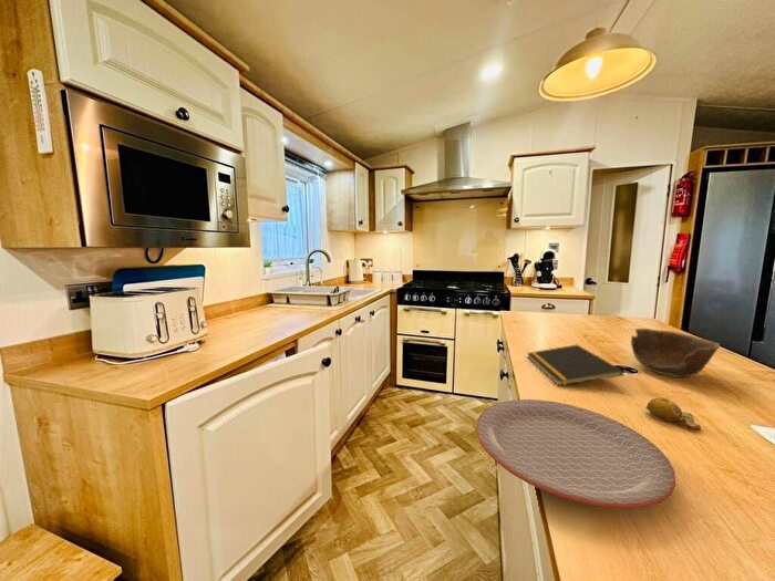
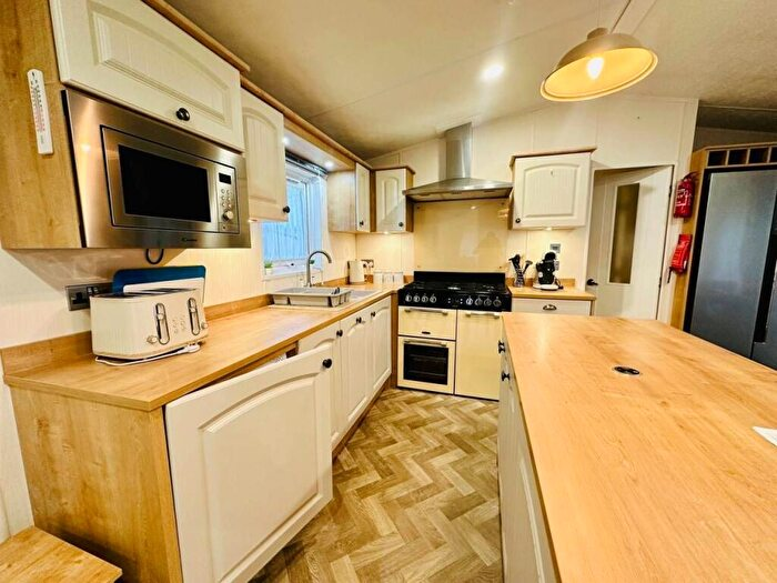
- notepad (569, 362)
- fruit (676, 411)
- bowl (674, 354)
- plate (561, 444)
